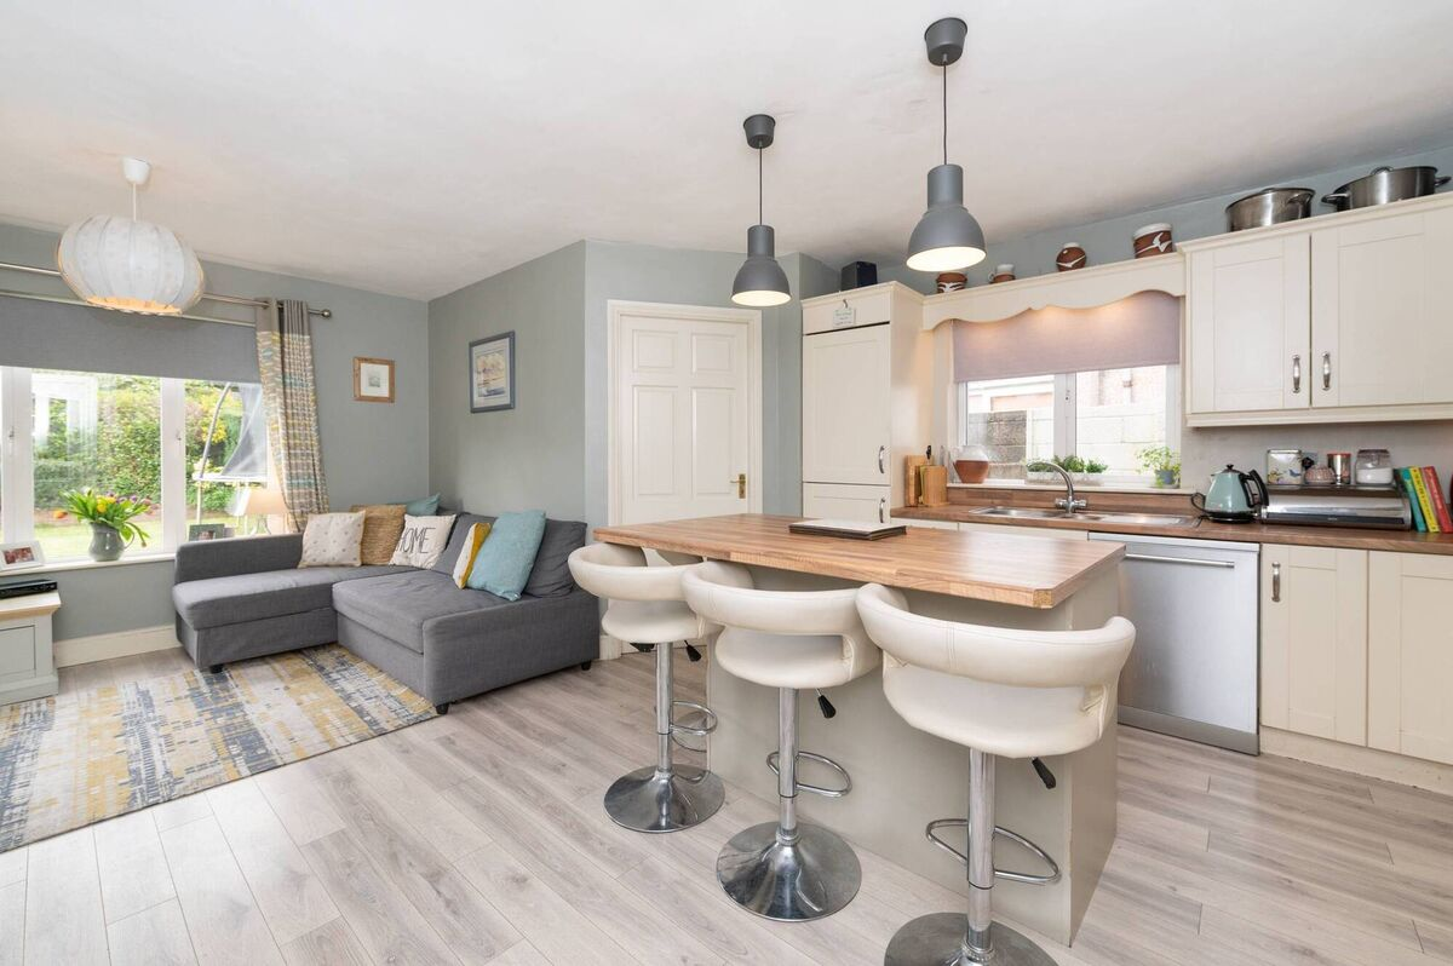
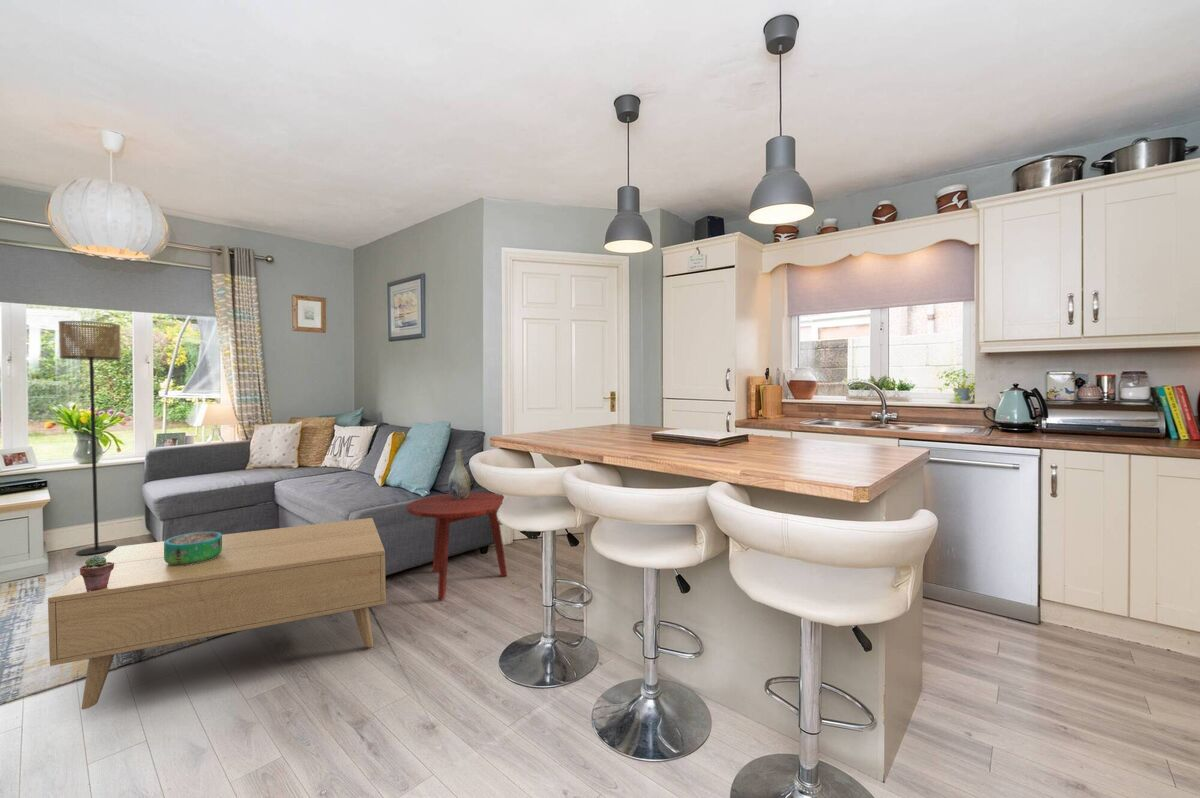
+ vase (459, 473)
+ decorative bowl (193, 547)
+ coffee table (249, 596)
+ floor lamp (93, 437)
+ side table (448, 542)
+ potted succulent (97, 571)
